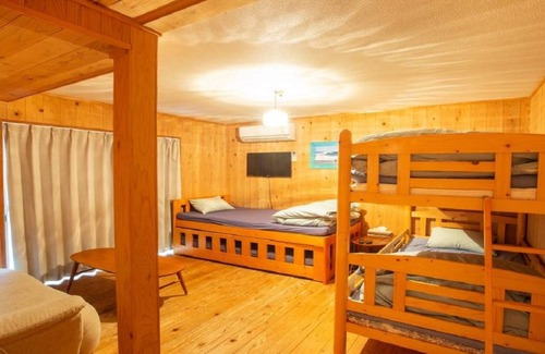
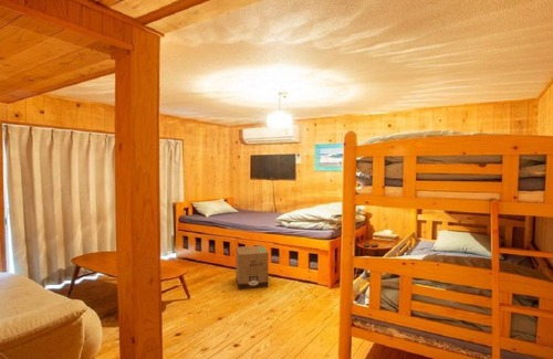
+ cardboard box (251, 266)
